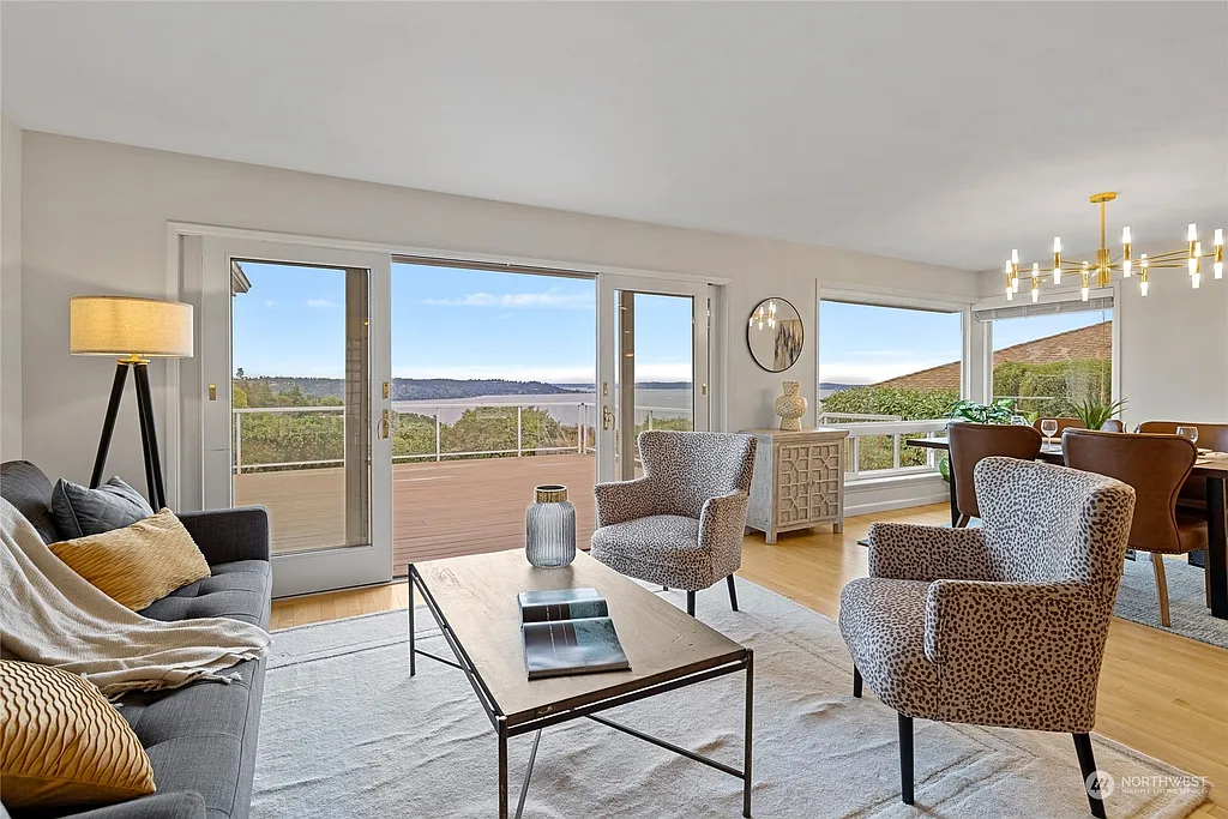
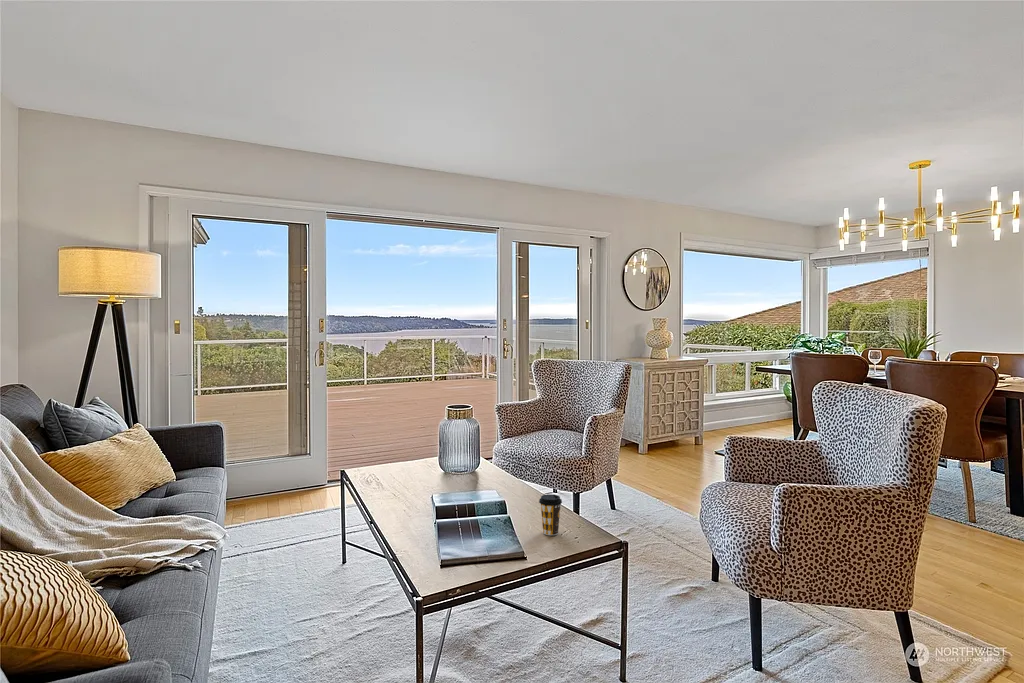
+ coffee cup (550, 514)
